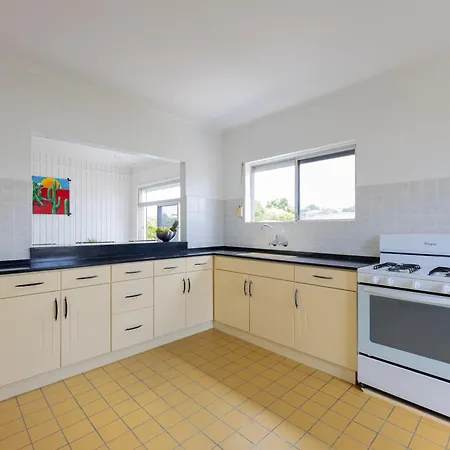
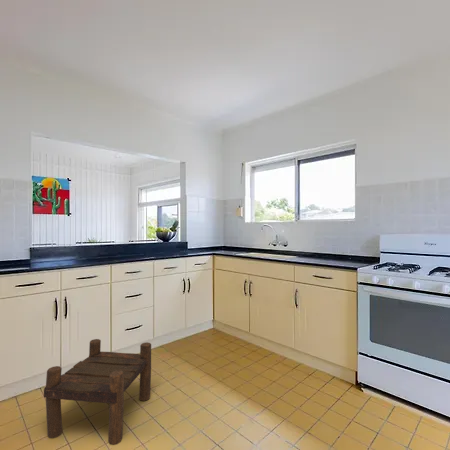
+ stool (104, 384)
